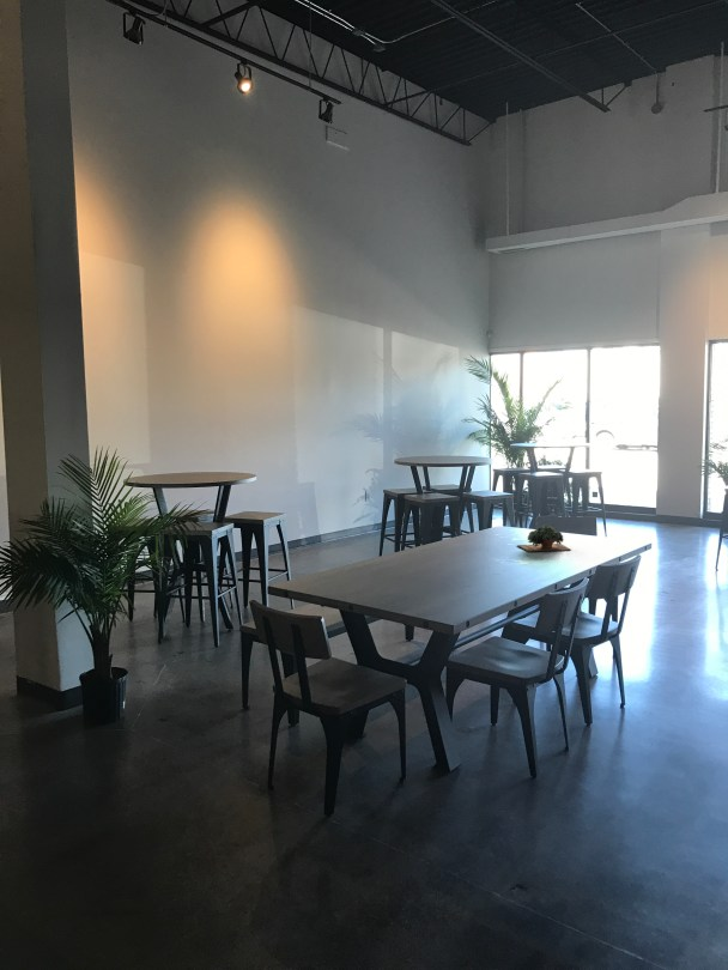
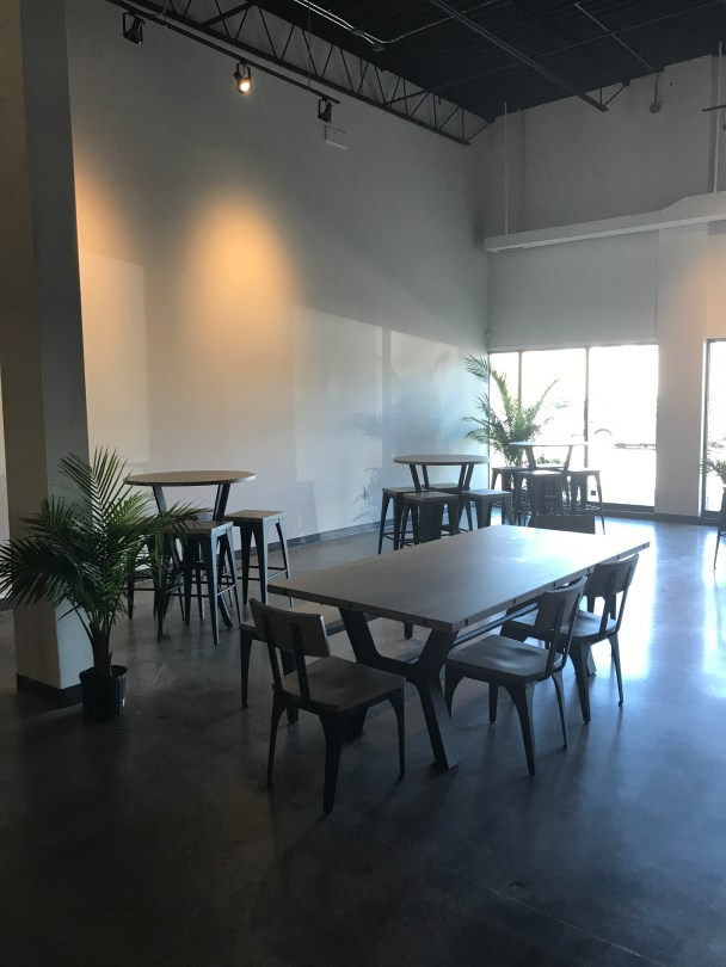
- succulent plant (544, 535)
